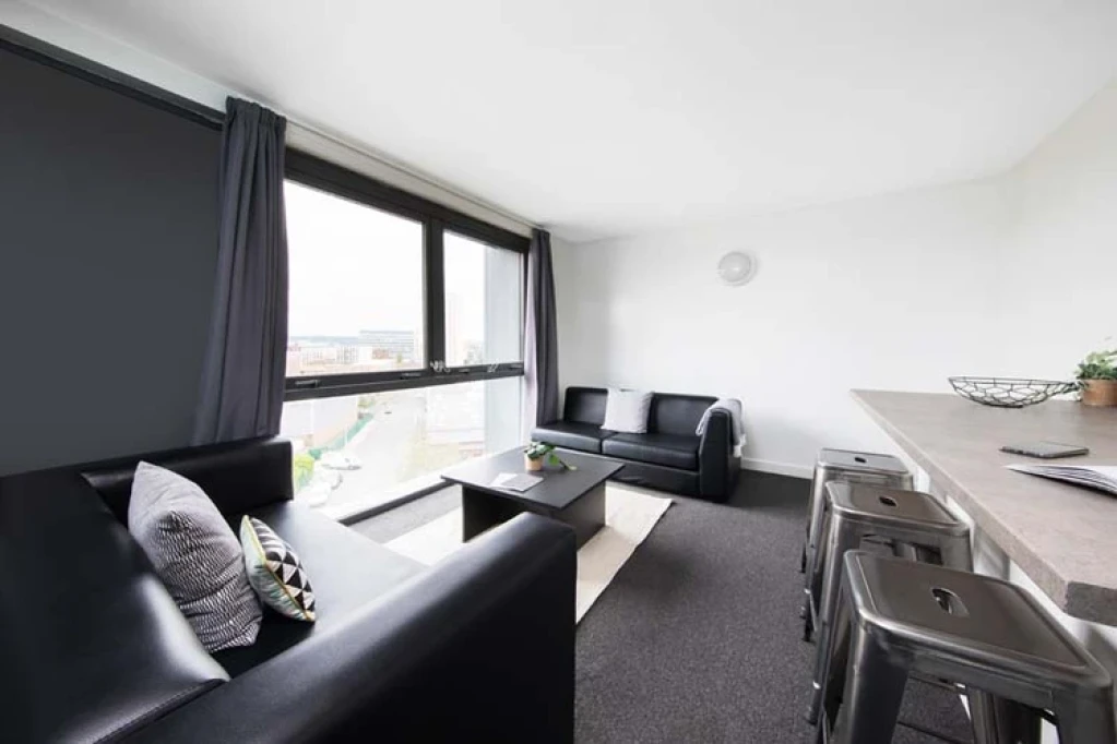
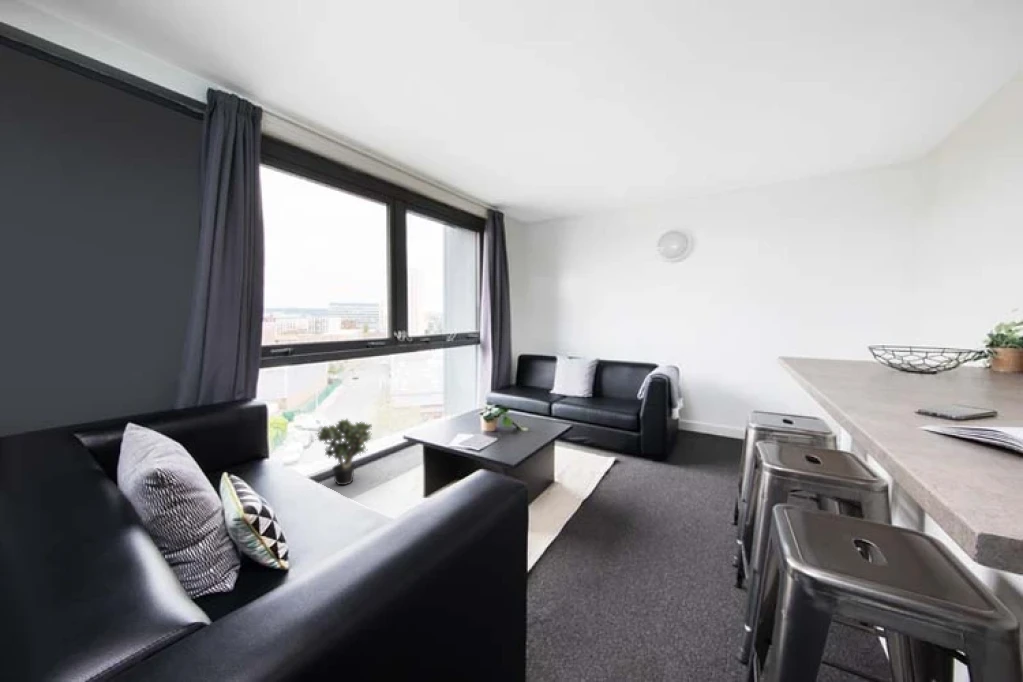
+ potted plant (347, 450)
